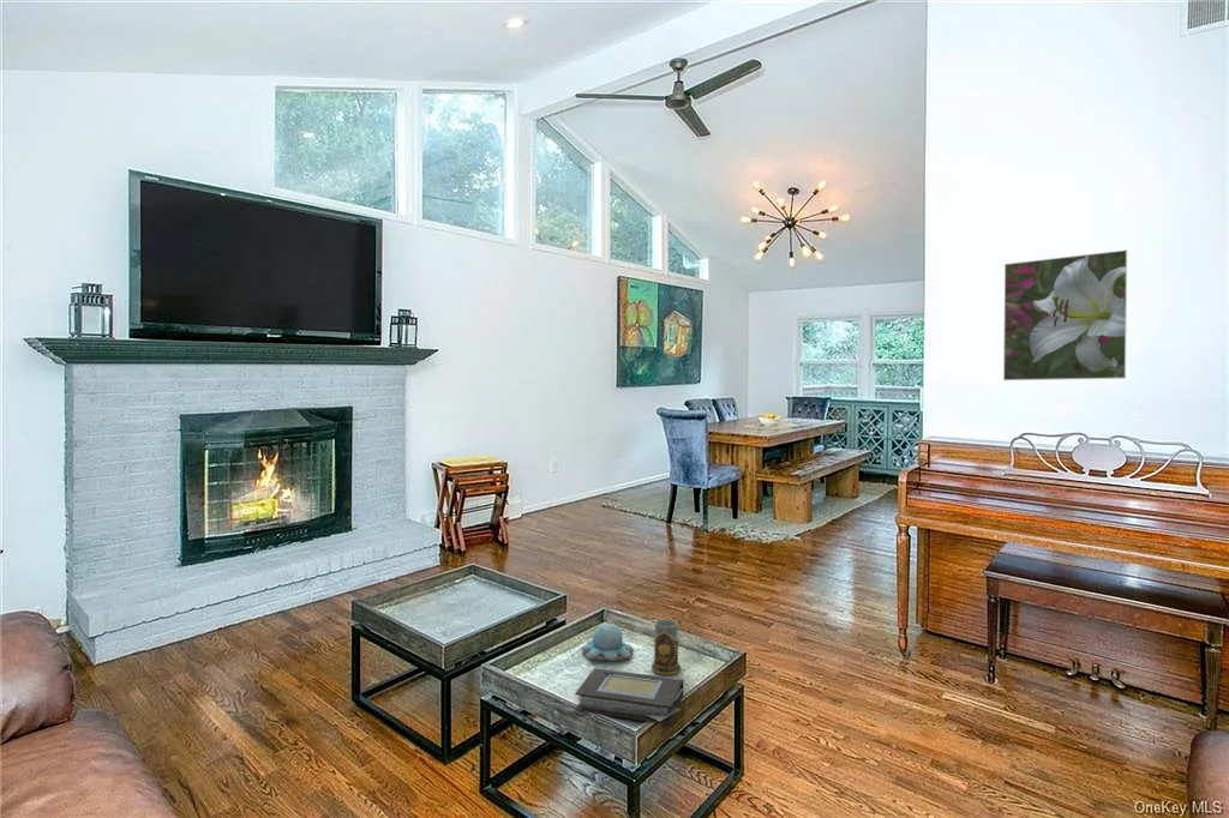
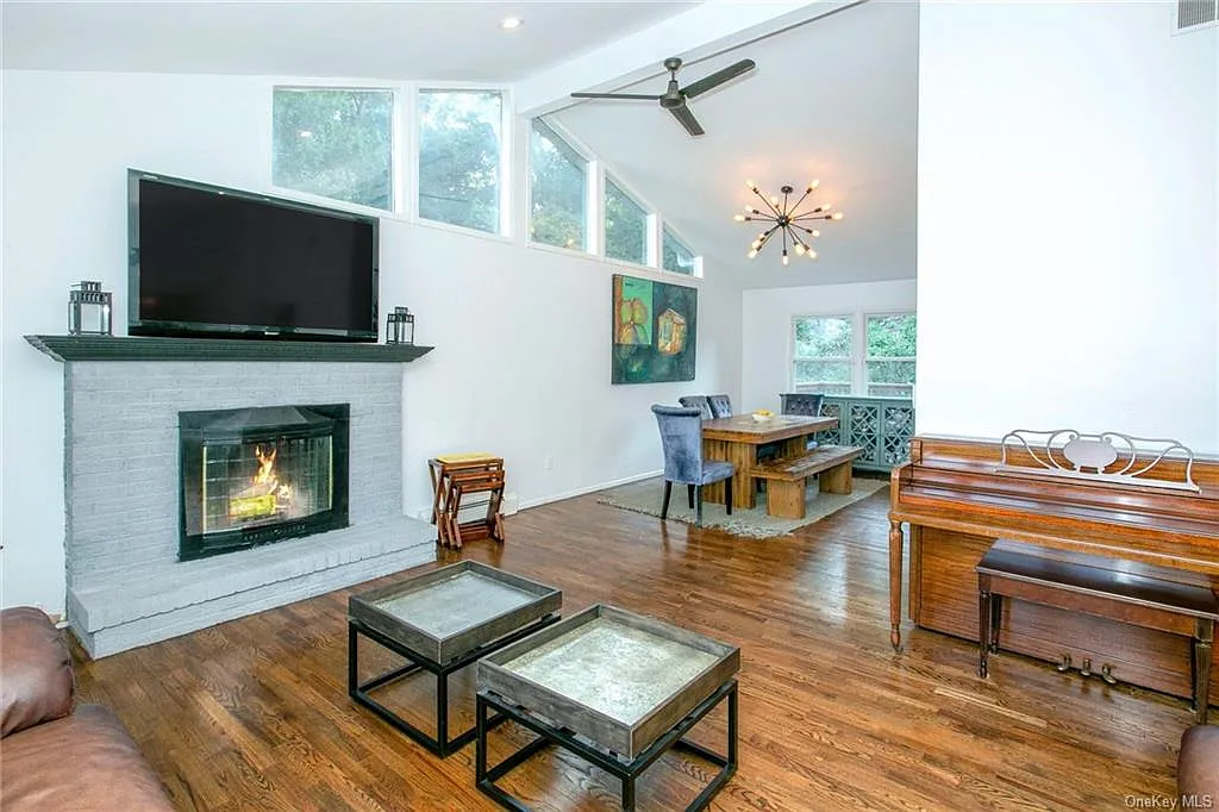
- book (628, 694)
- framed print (1062, 318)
- mug (666, 643)
- candle (607, 637)
